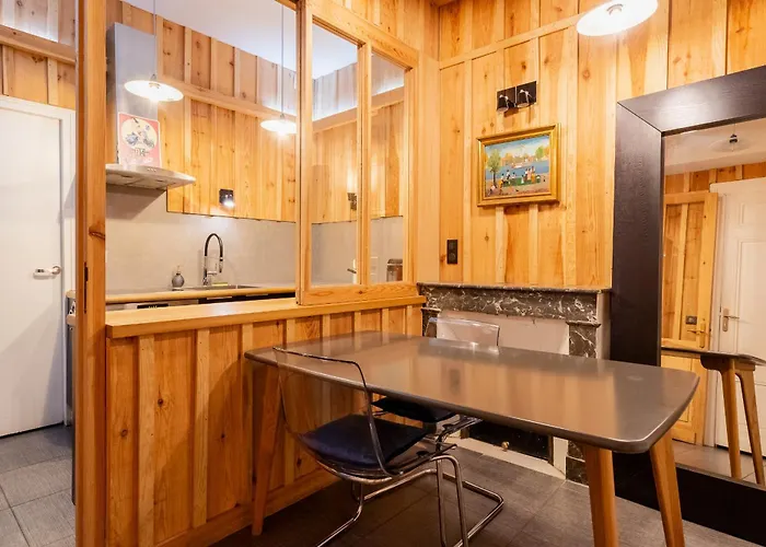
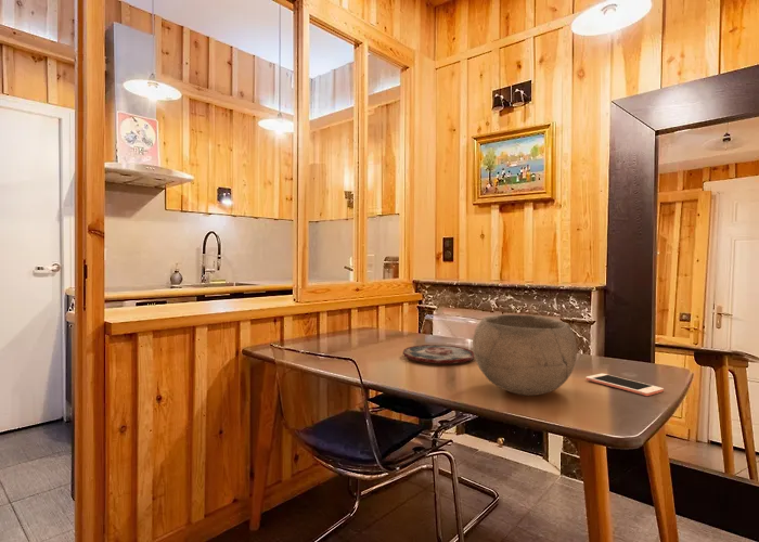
+ cell phone (622, 384)
+ bowl (523, 354)
+ plate (438, 353)
